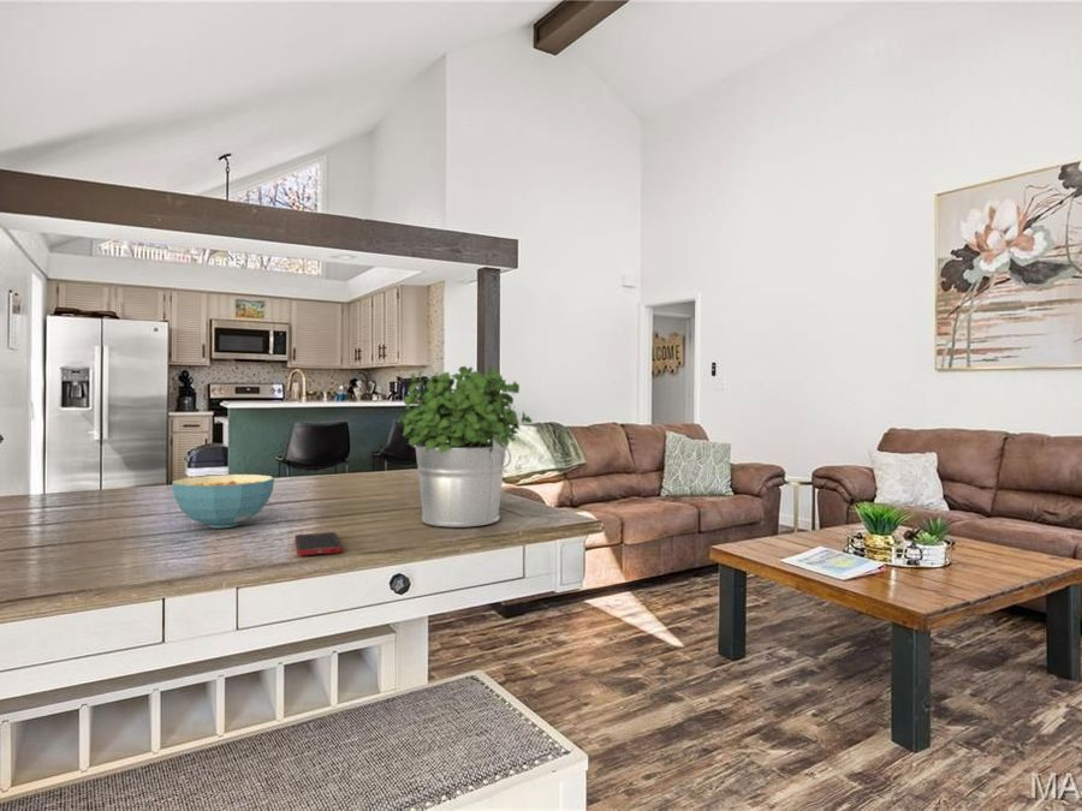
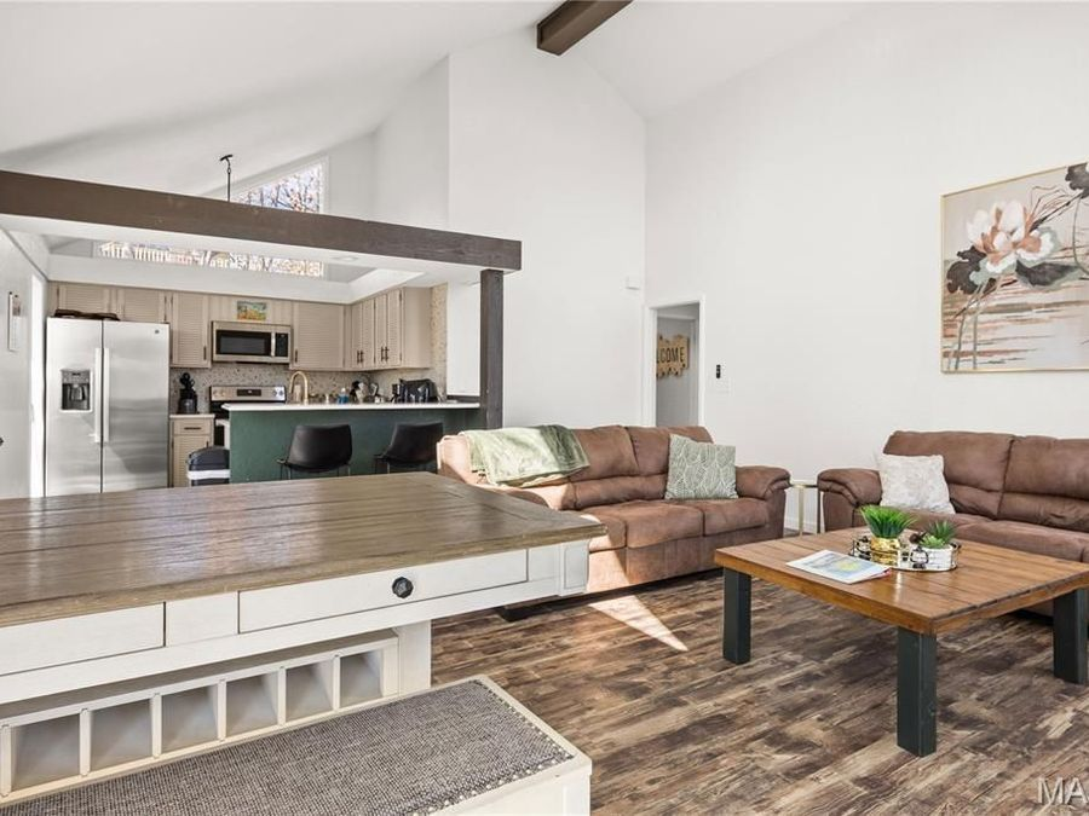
- cell phone (317, 543)
- potted plant (462, 441)
- cereal bowl (224, 502)
